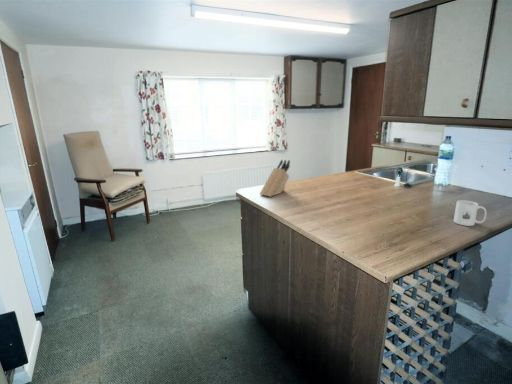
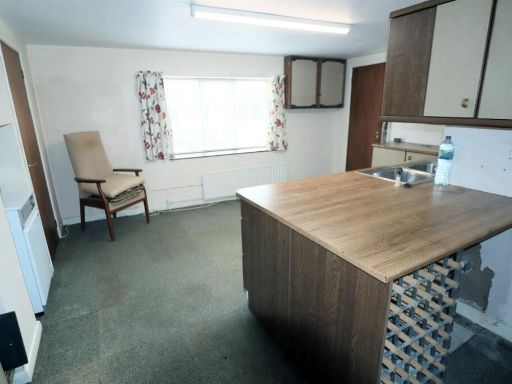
- mug (470, 213)
- knife block (276, 176)
